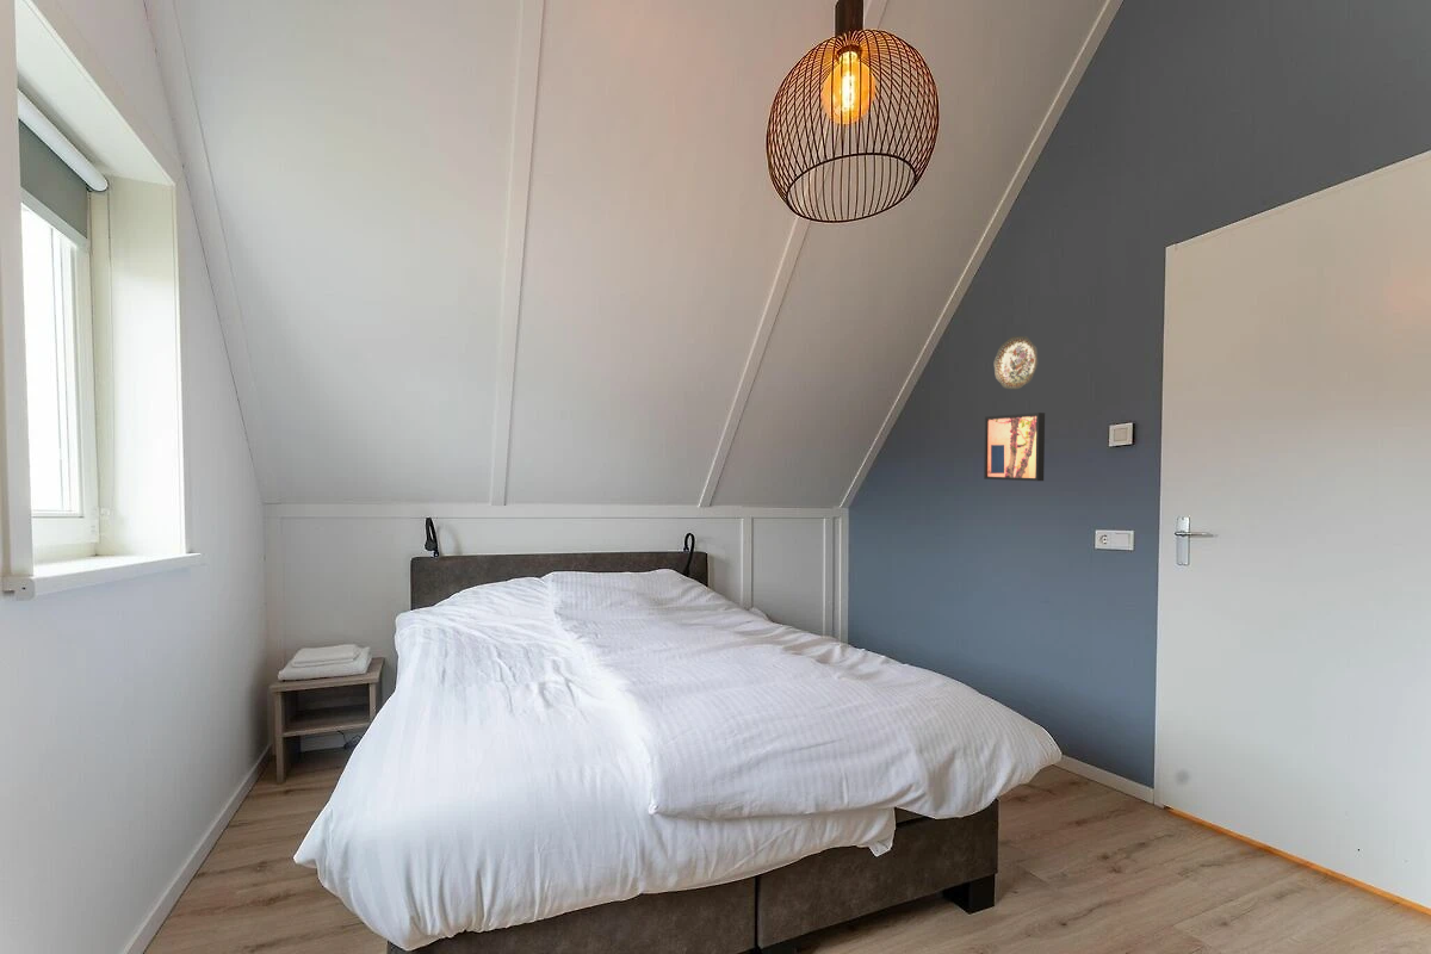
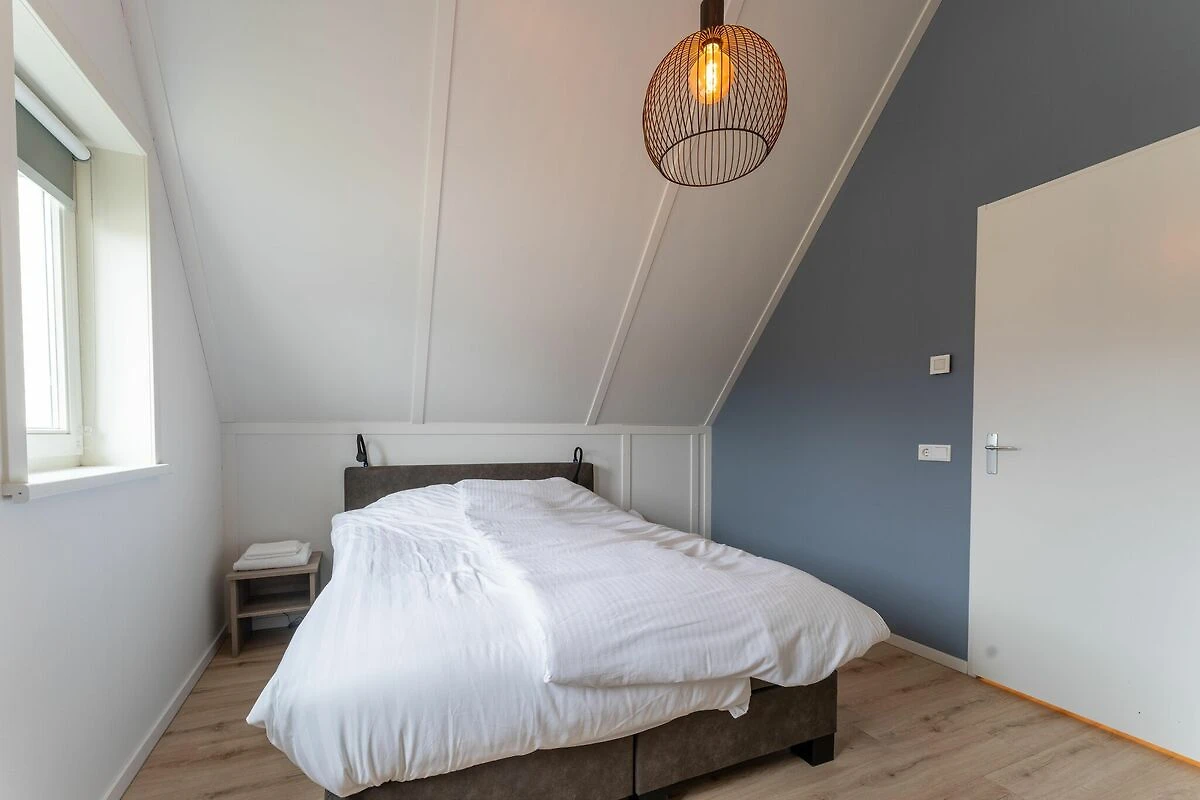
- decorative plate (1016, 363)
- wall art (1012, 447)
